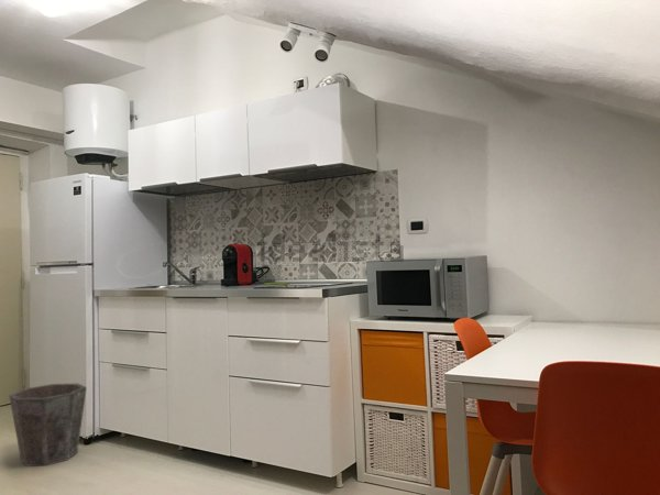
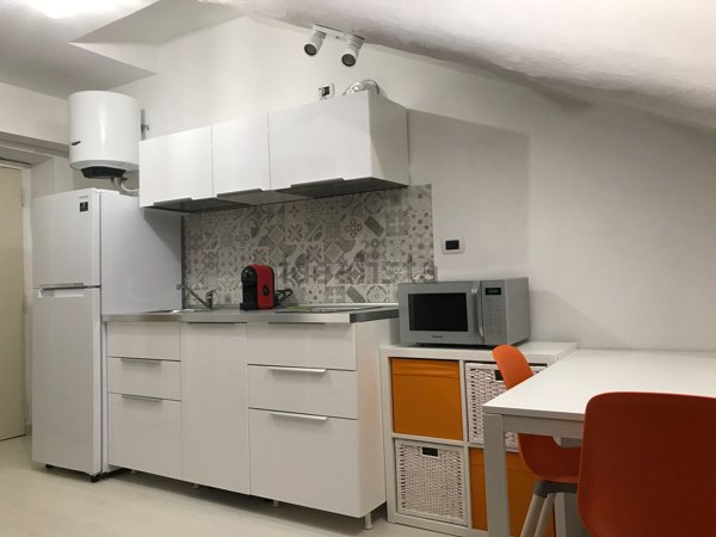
- waste bin (48, 424)
